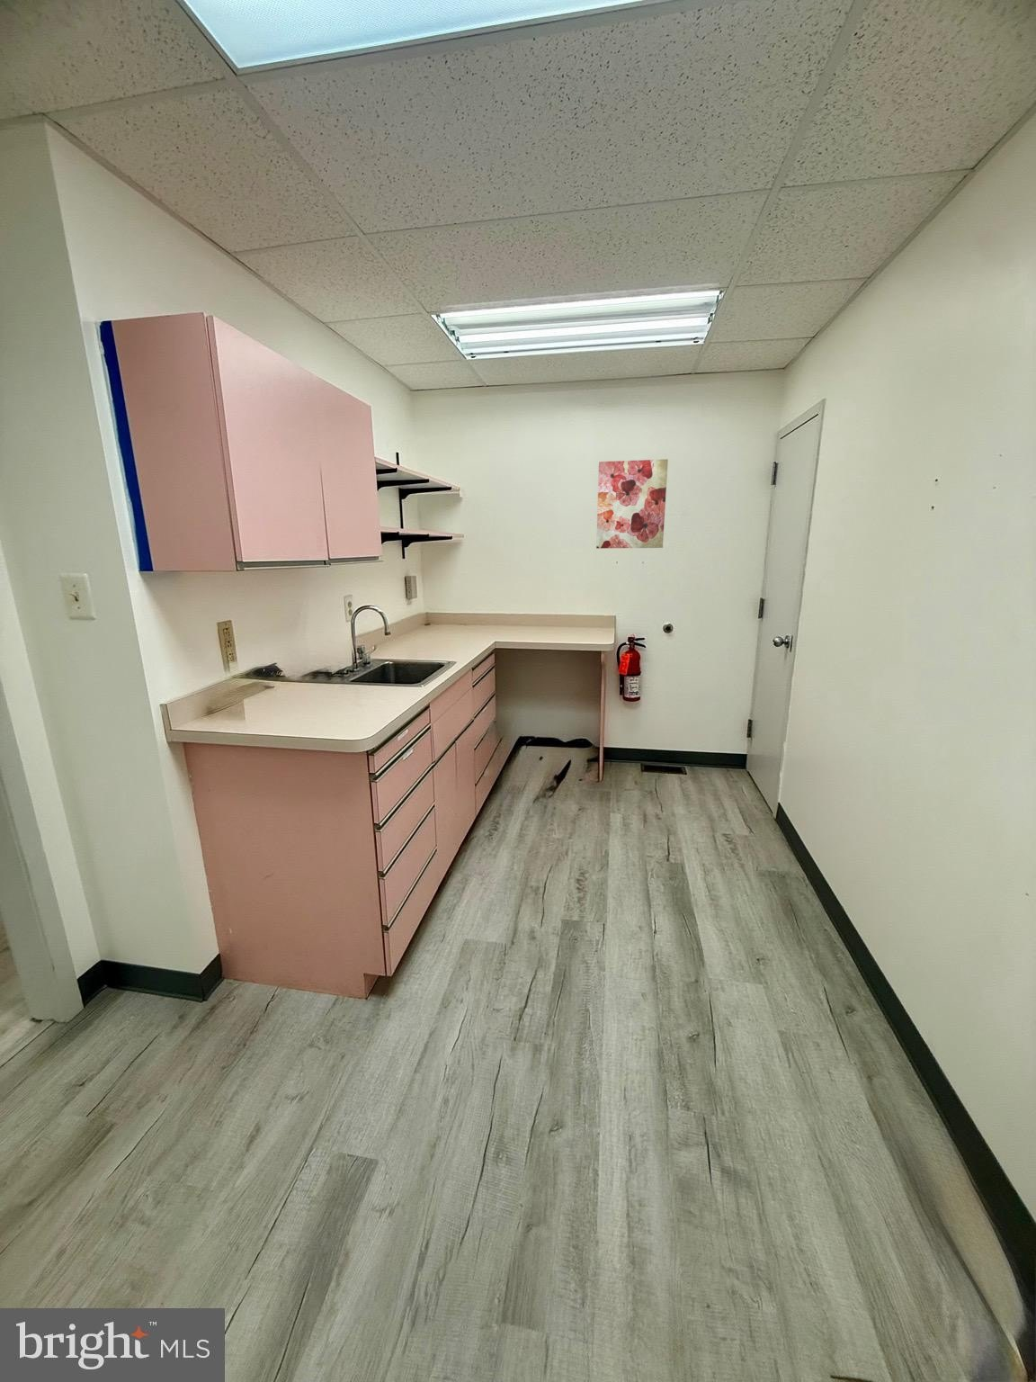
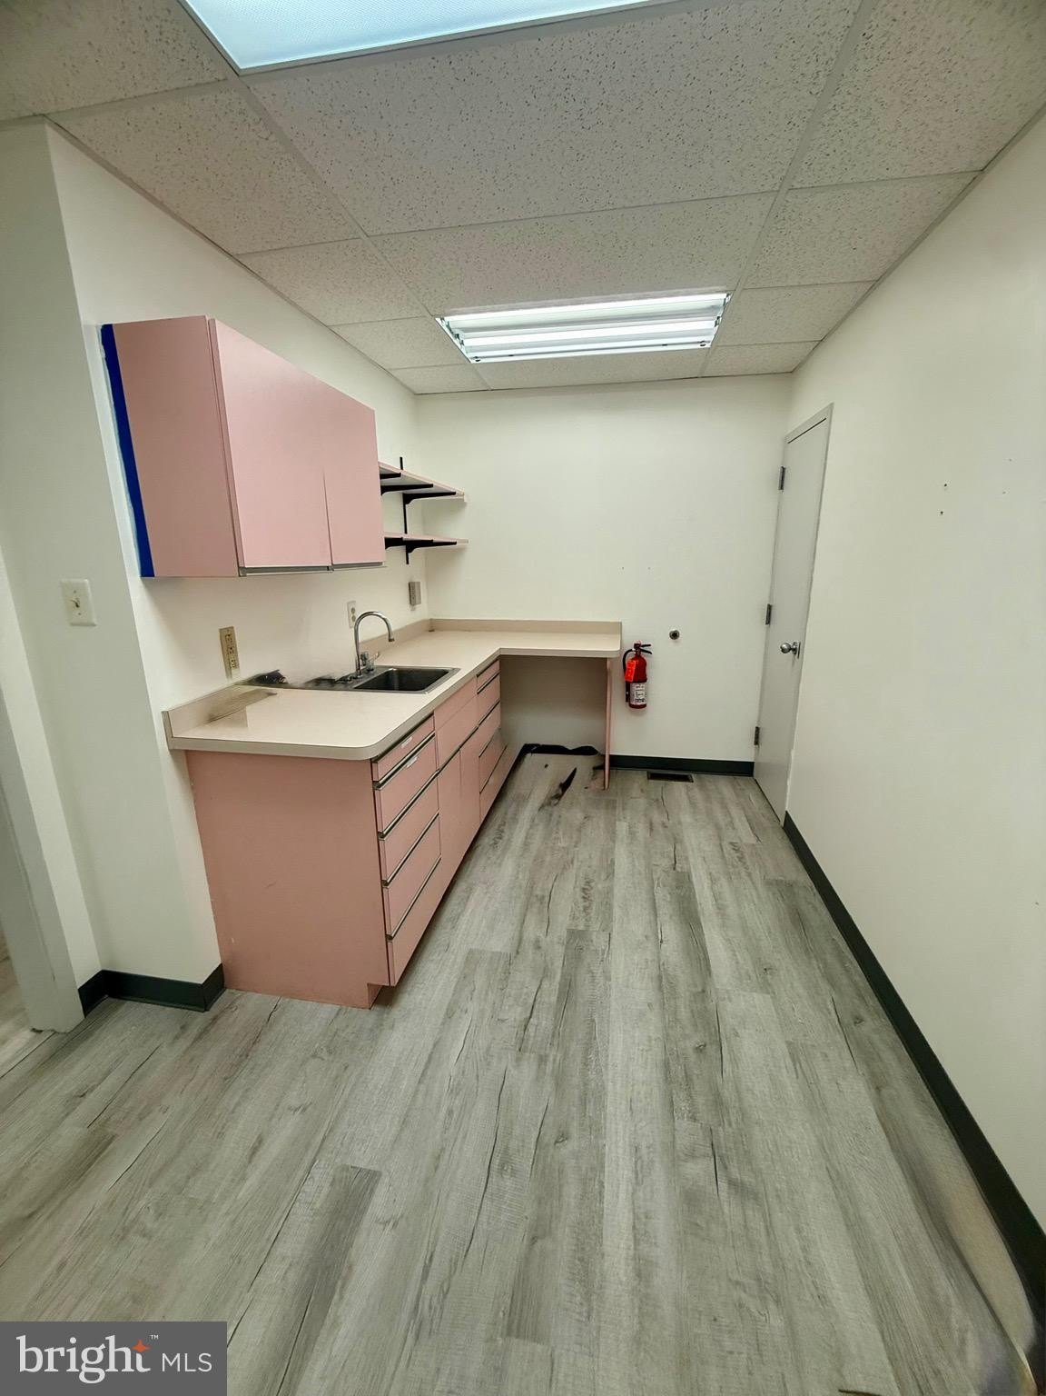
- wall art (630, 505)
